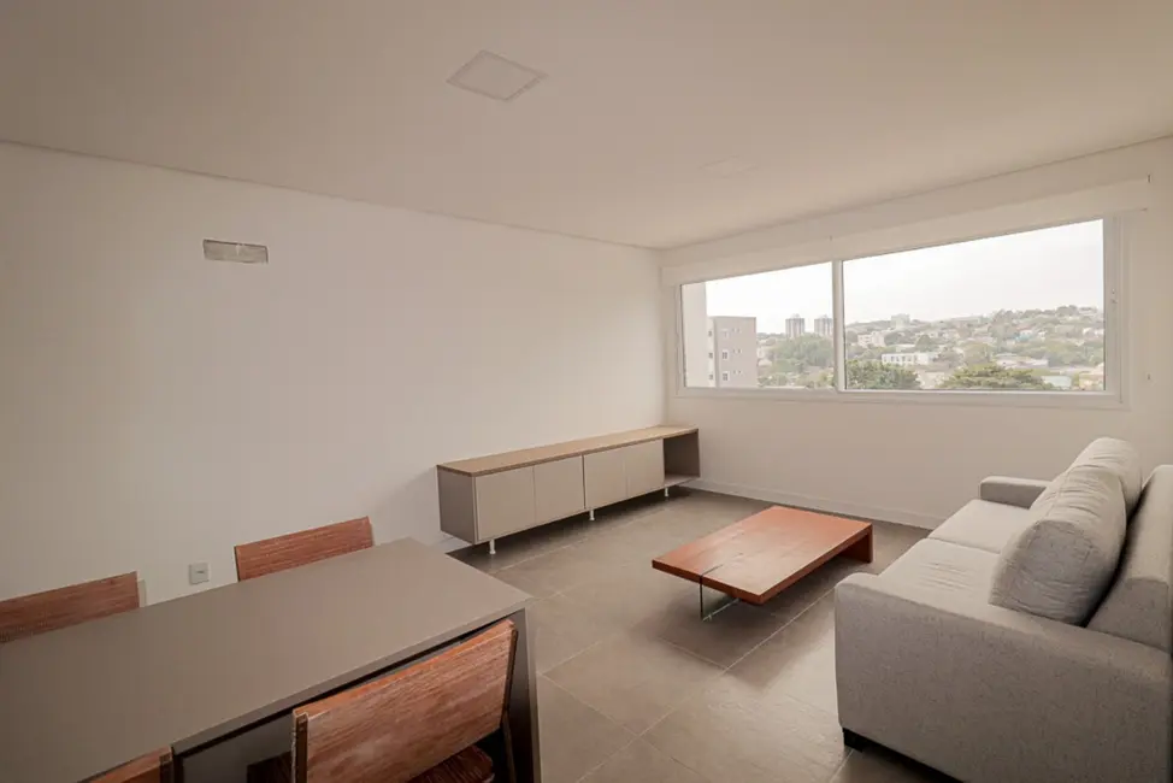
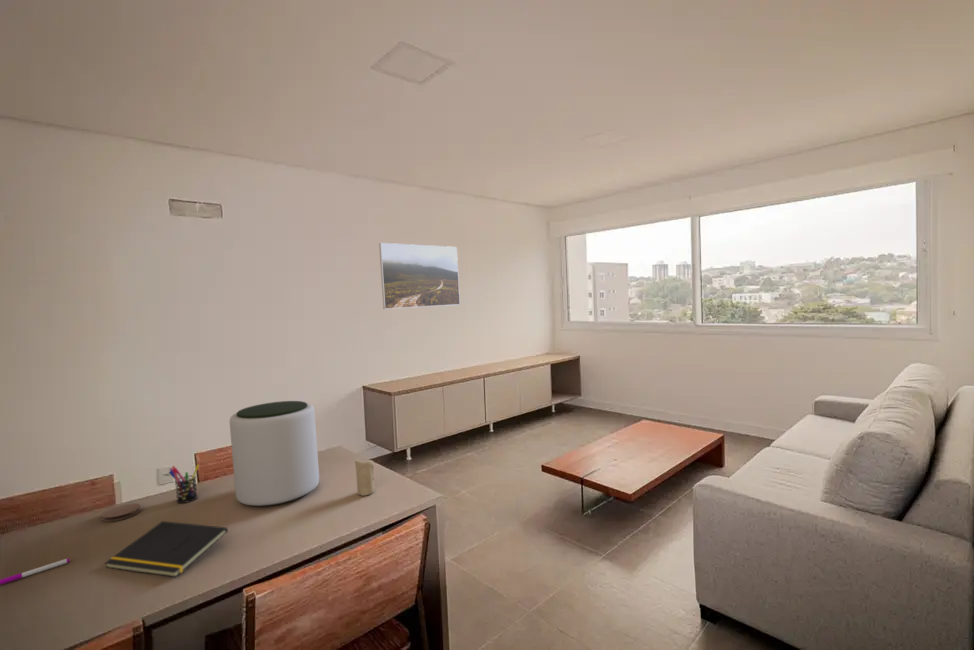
+ coaster (121, 512)
+ pen (32, 571)
+ candle (365, 475)
+ plant pot (276, 450)
+ notepad (168, 546)
+ pen holder (184, 482)
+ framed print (422, 276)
